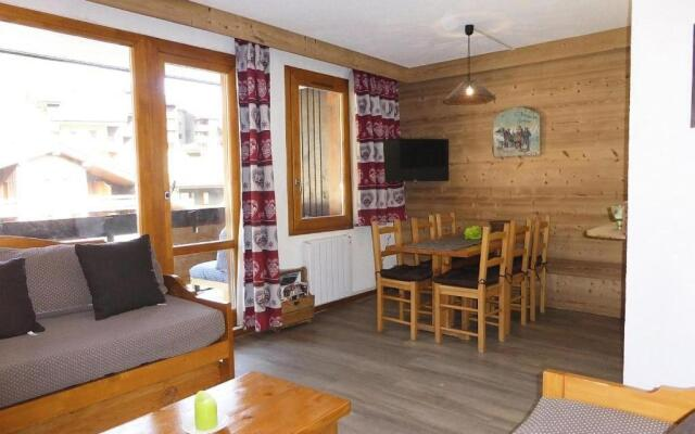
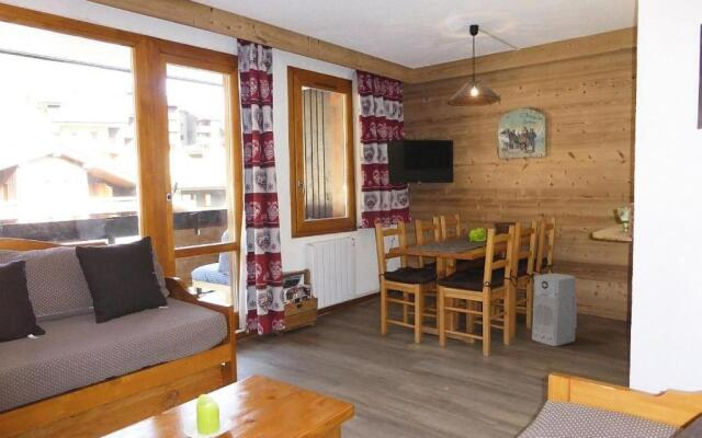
+ air purifier (554, 308)
